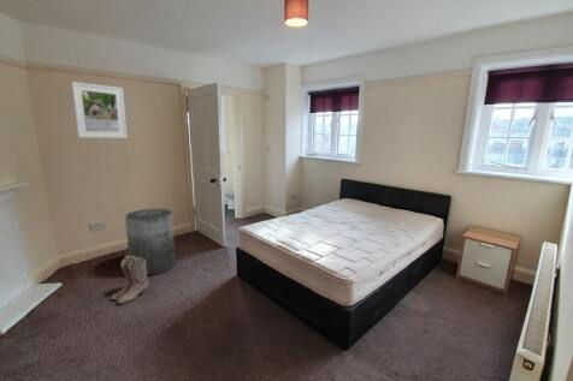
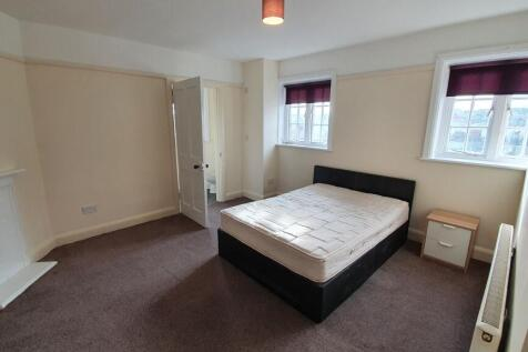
- boots (129, 276)
- trash can (150, 239)
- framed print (101, 112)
